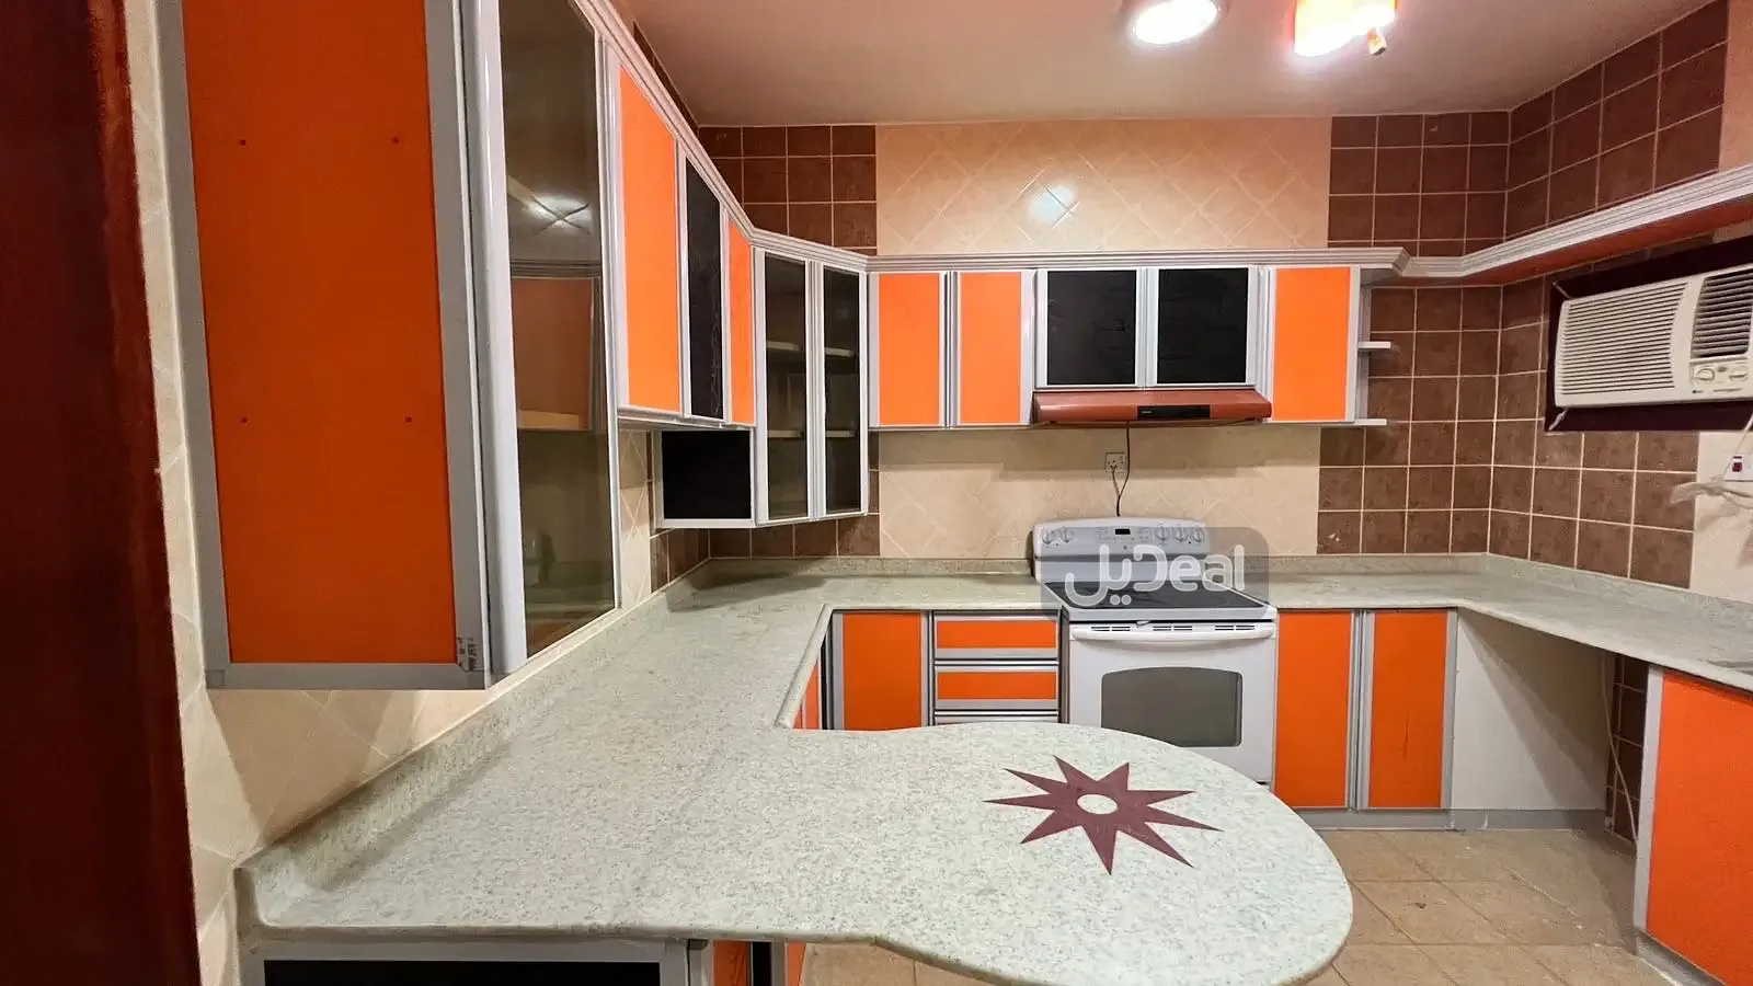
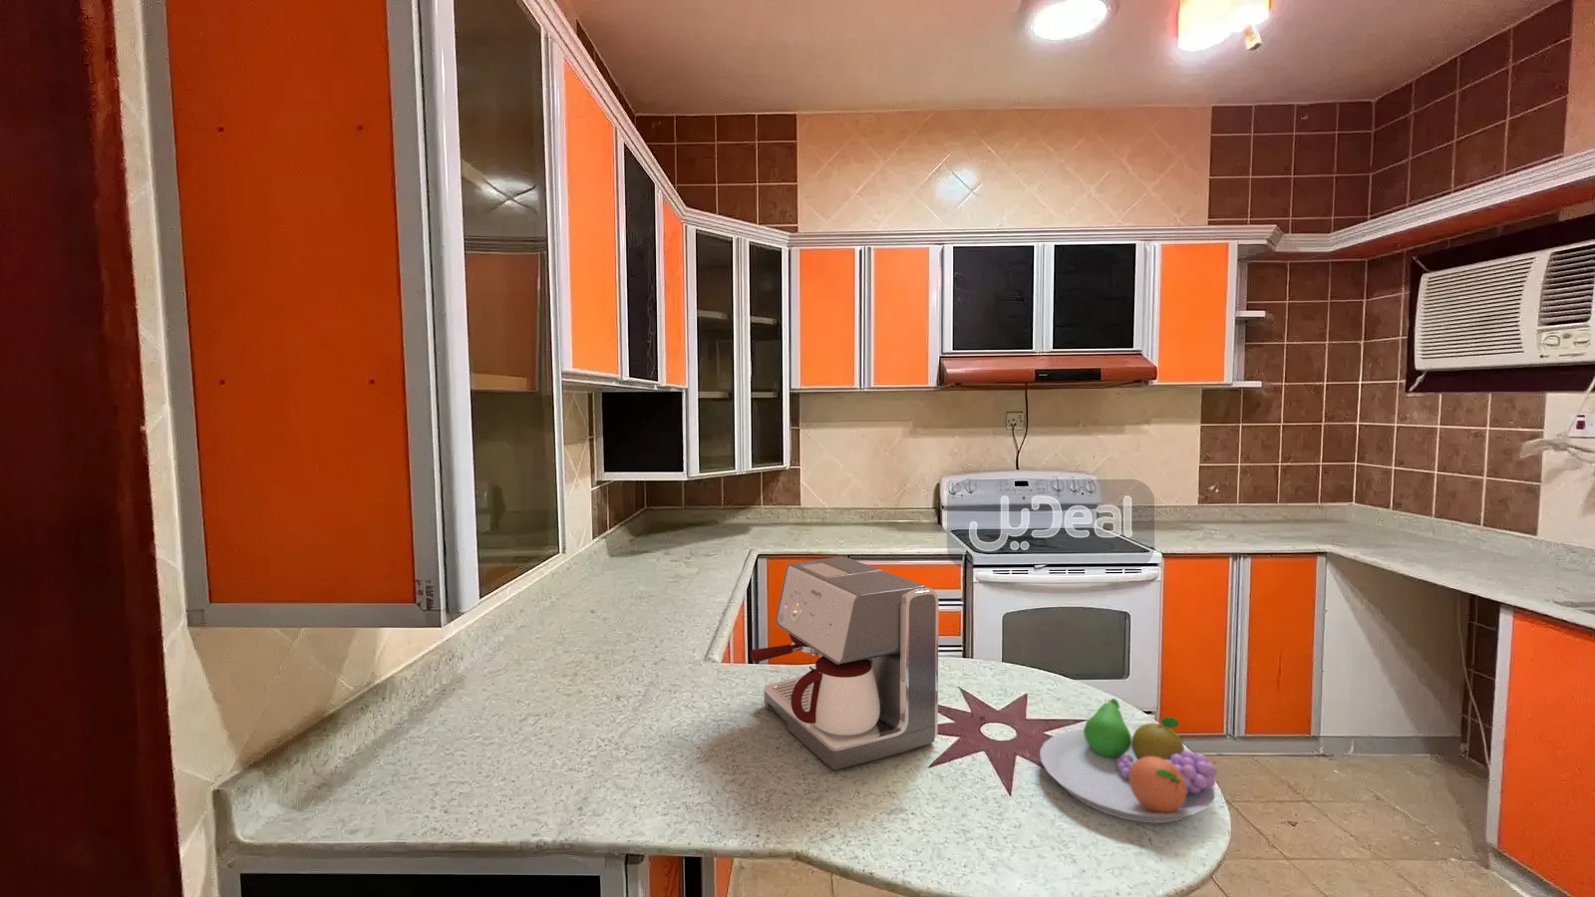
+ coffee maker (847, 648)
+ fruit bowl (1124, 750)
